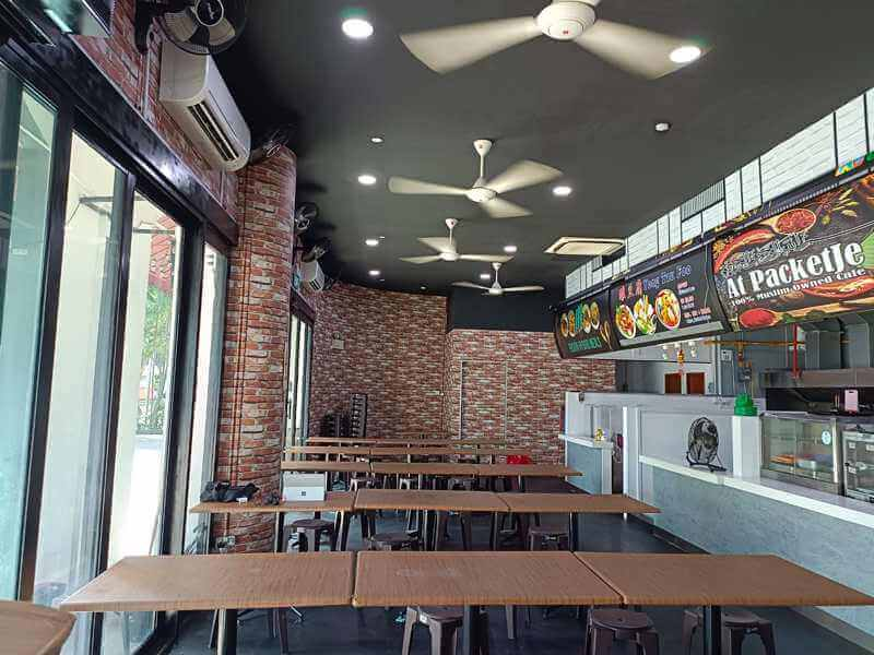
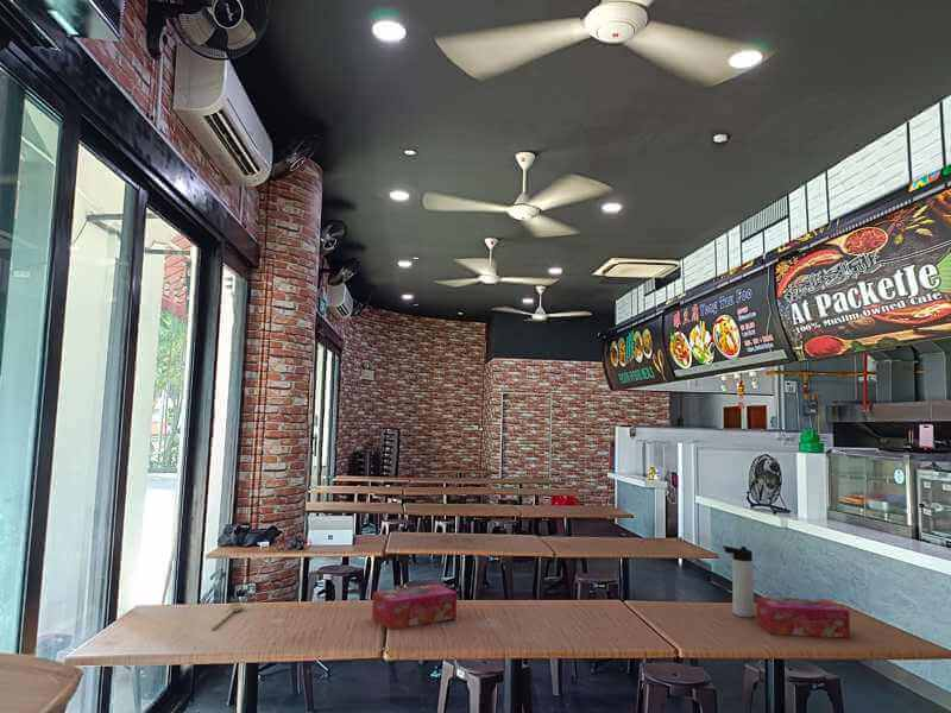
+ tissue box (414, 605)
+ thermos bottle (738, 580)
+ spoon (226, 616)
+ tissue box (801, 616)
